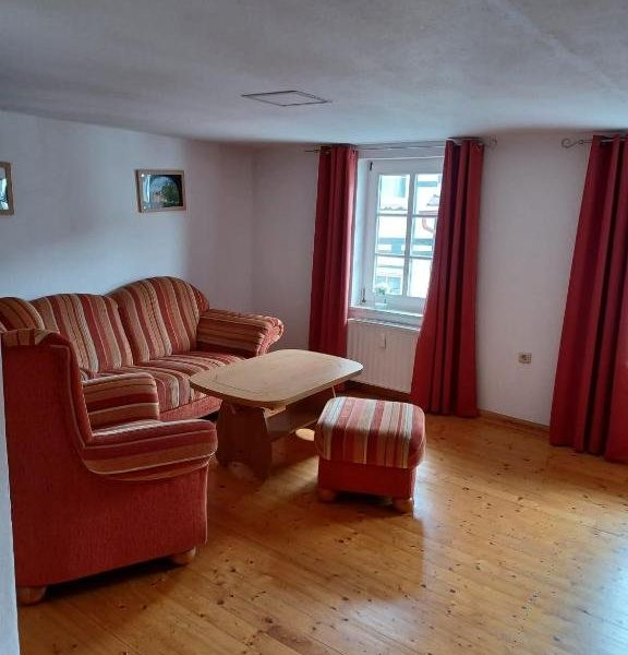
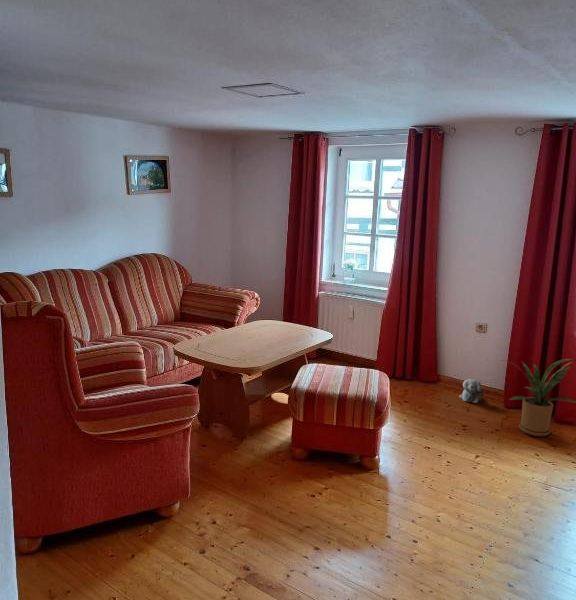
+ plush toy (470, 387)
+ house plant (538, 392)
